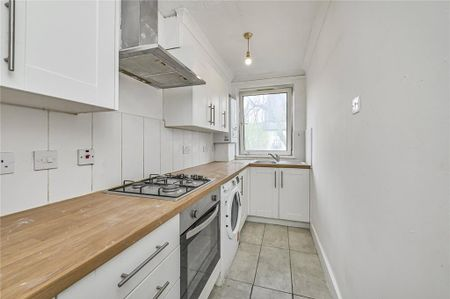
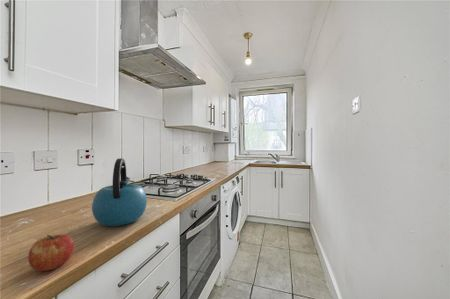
+ apple (52, 249)
+ kettle (121, 188)
